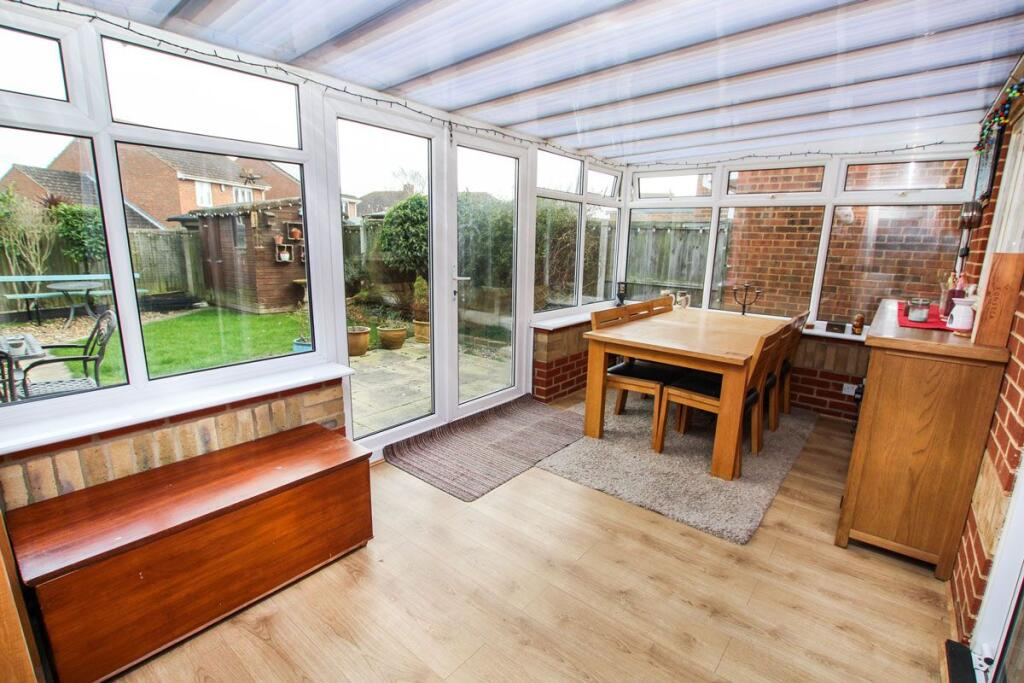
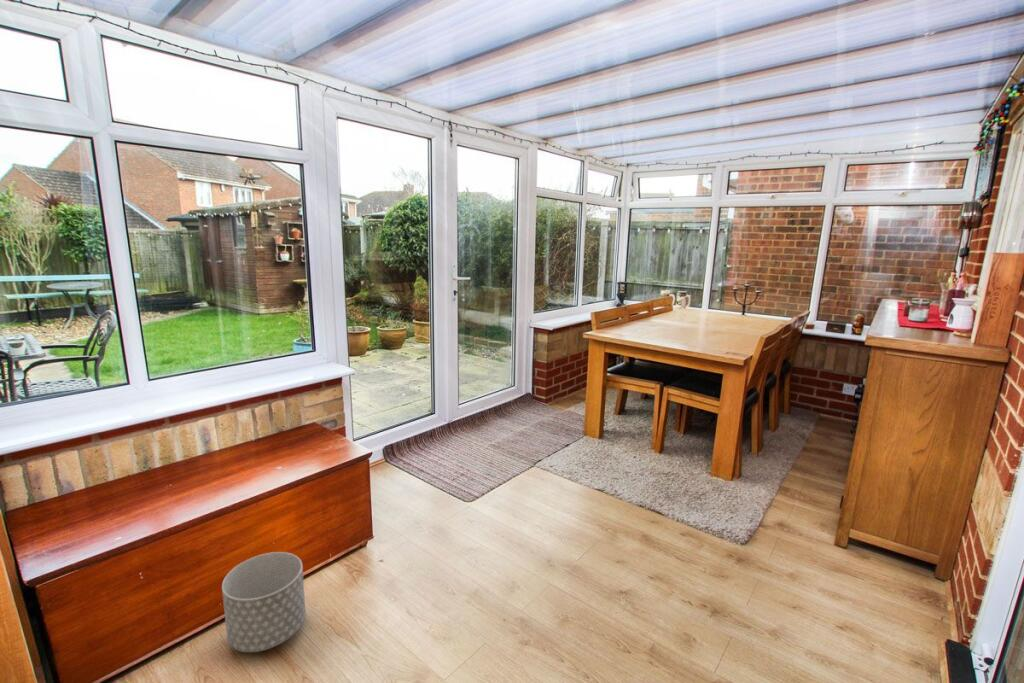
+ planter (266, 603)
